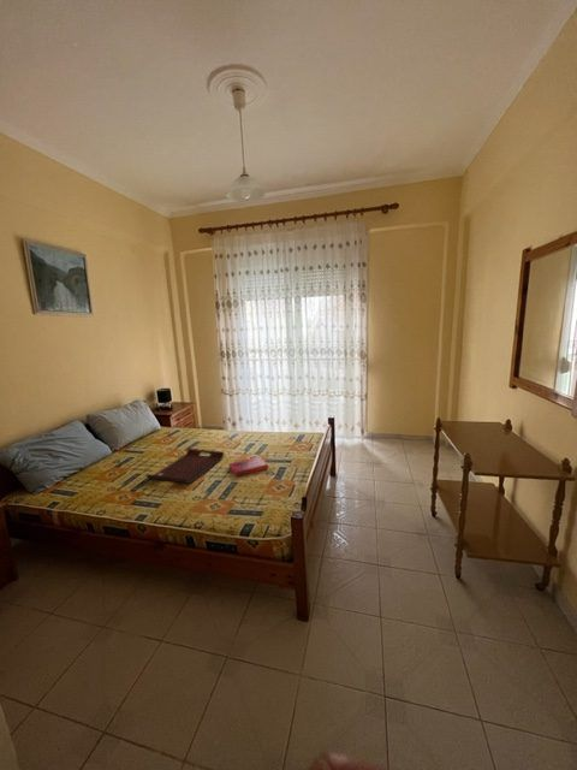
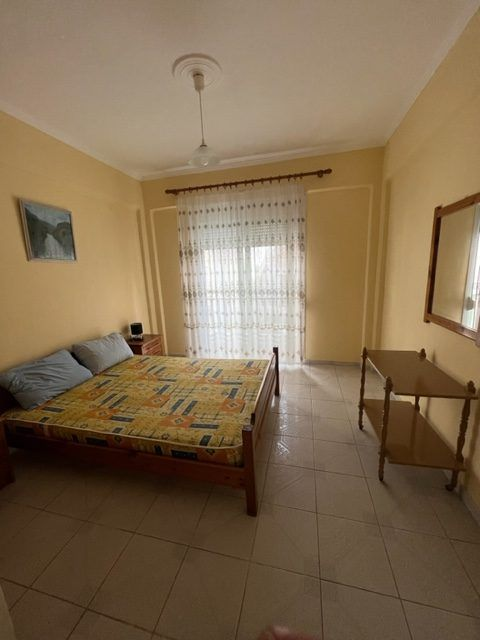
- serving tray (188, 464)
- hardback book (248, 466)
